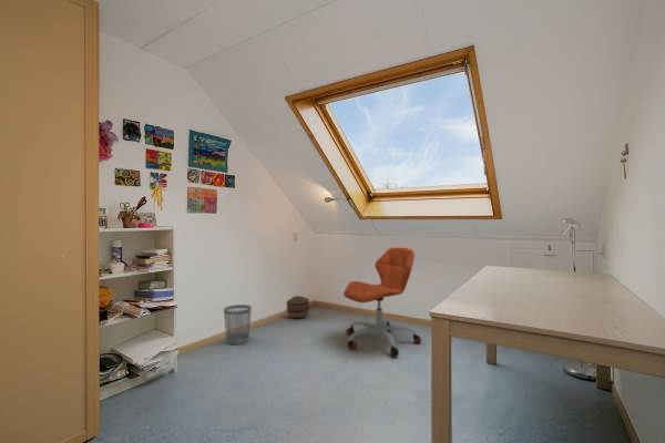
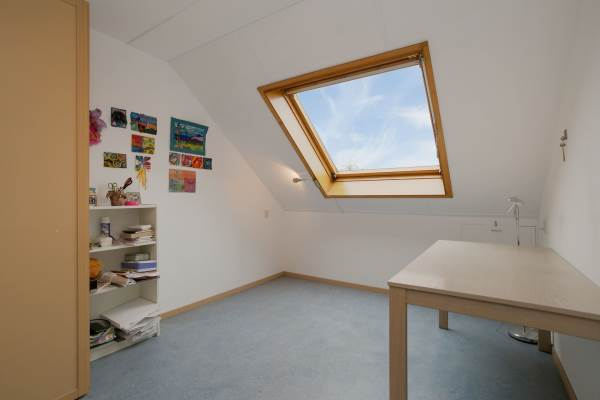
- wastebasket (237, 324)
- basket (297, 306)
- office chair (378, 295)
